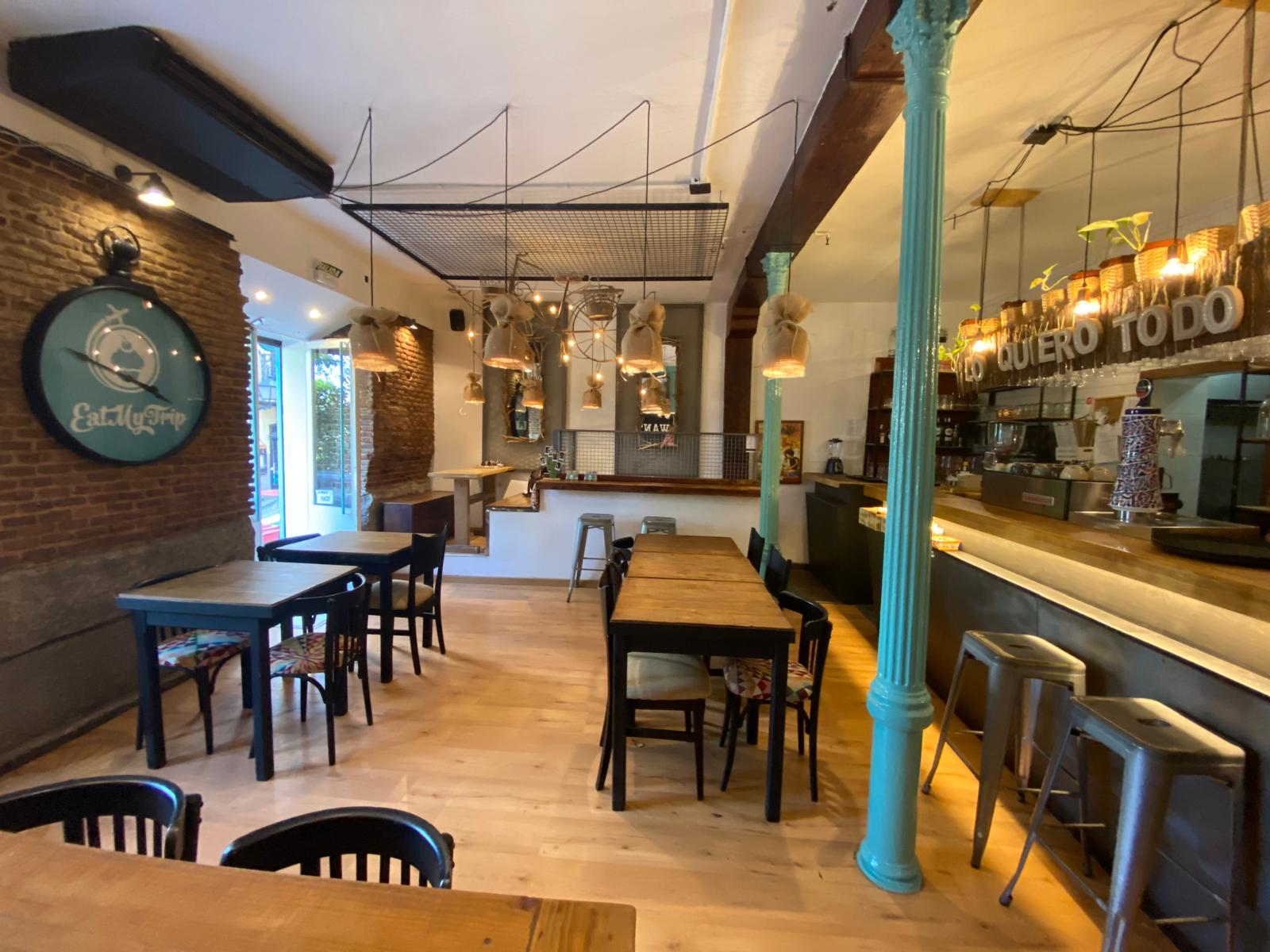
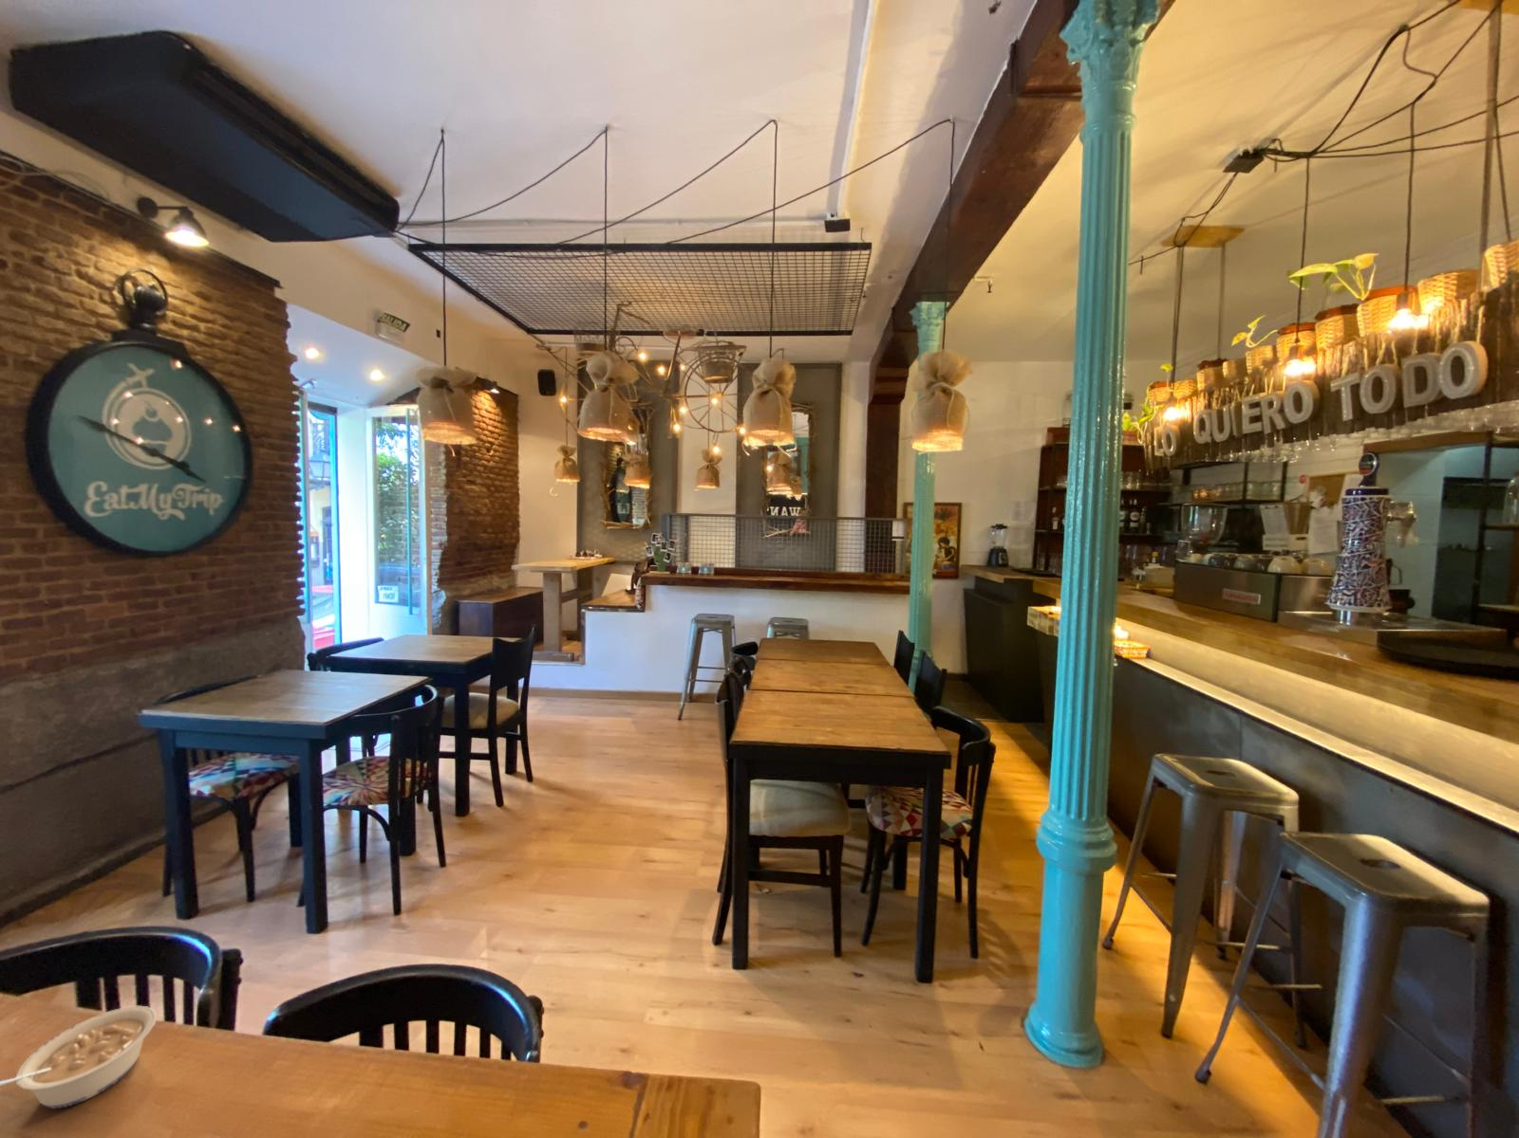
+ legume (86, 1060)
